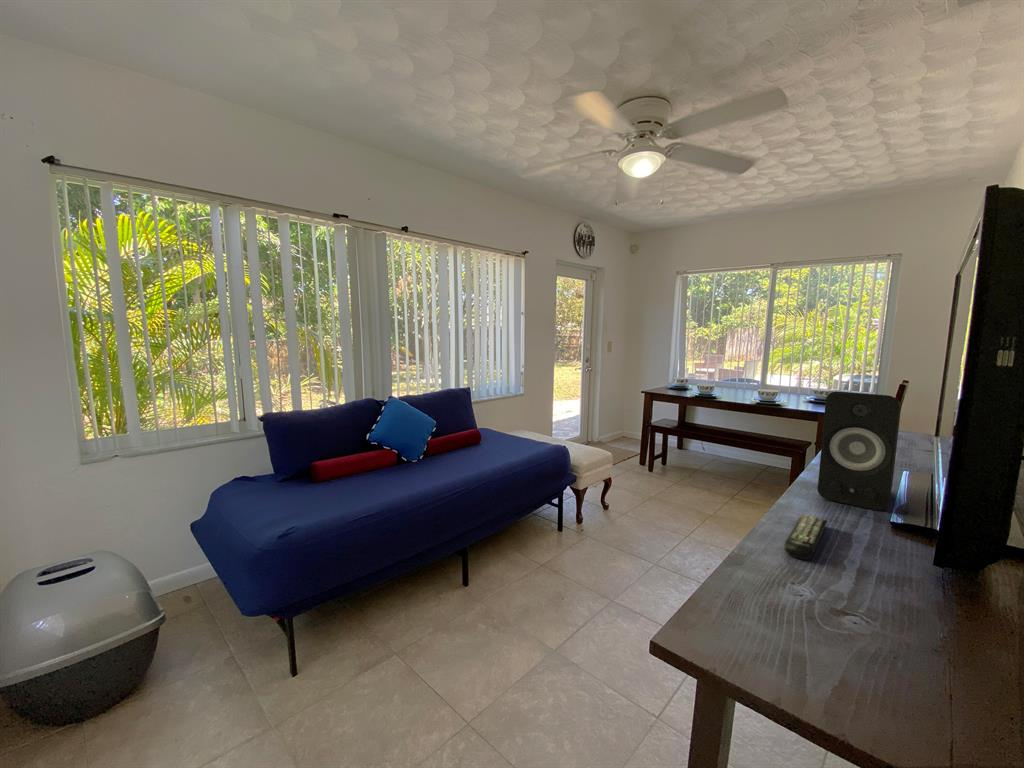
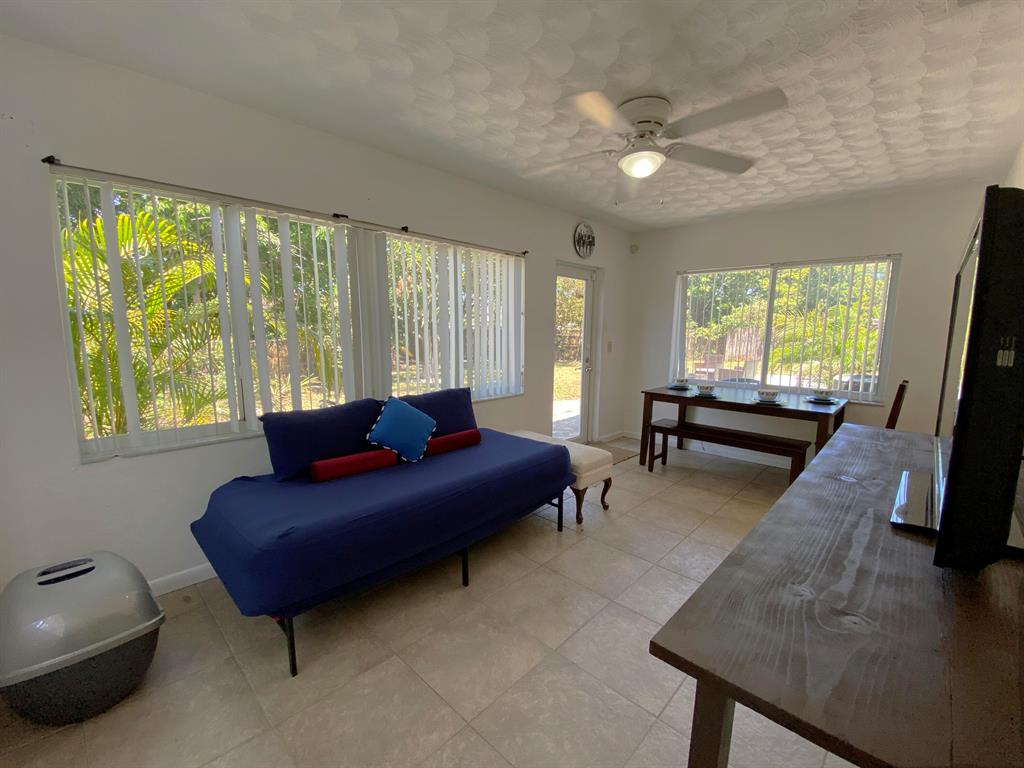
- remote control (807, 534)
- speaker (859, 443)
